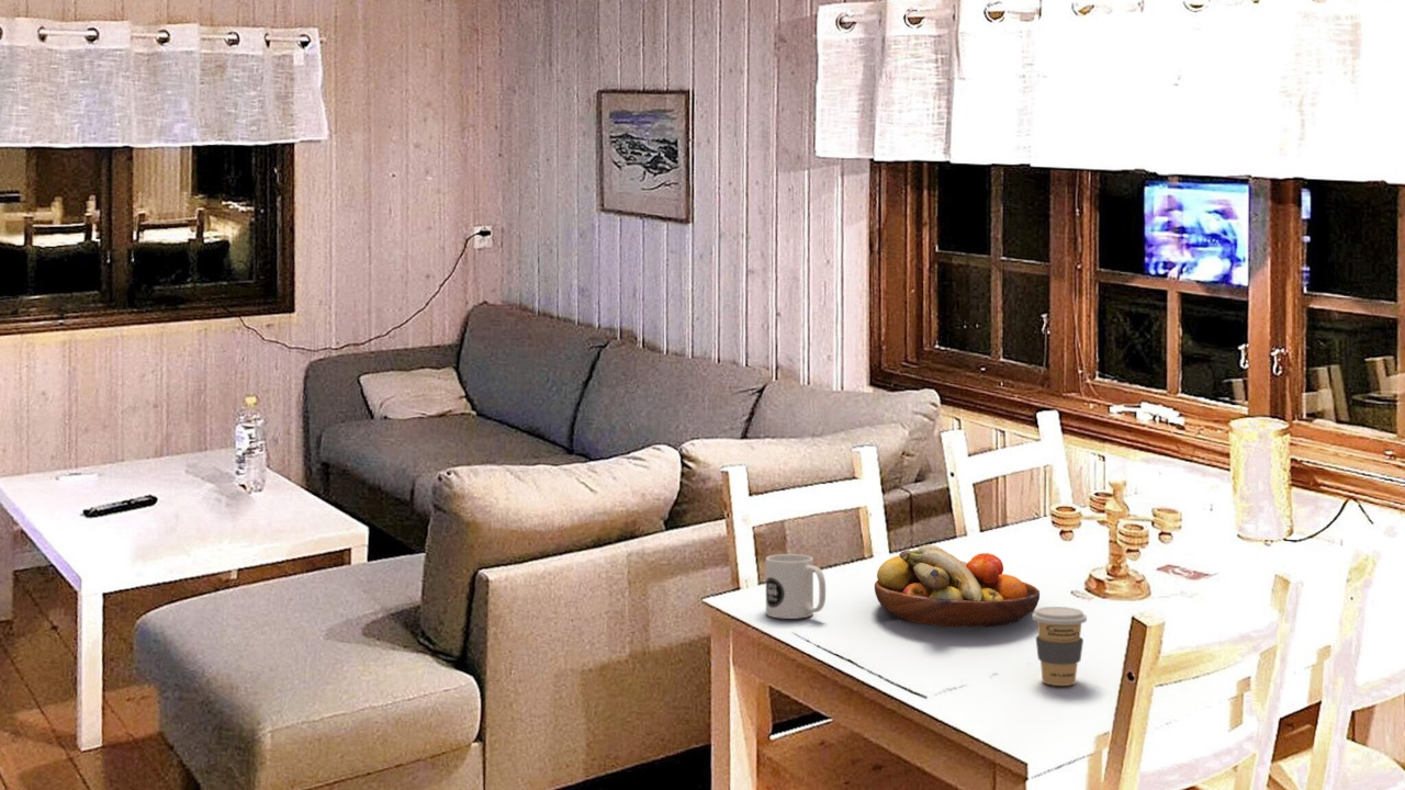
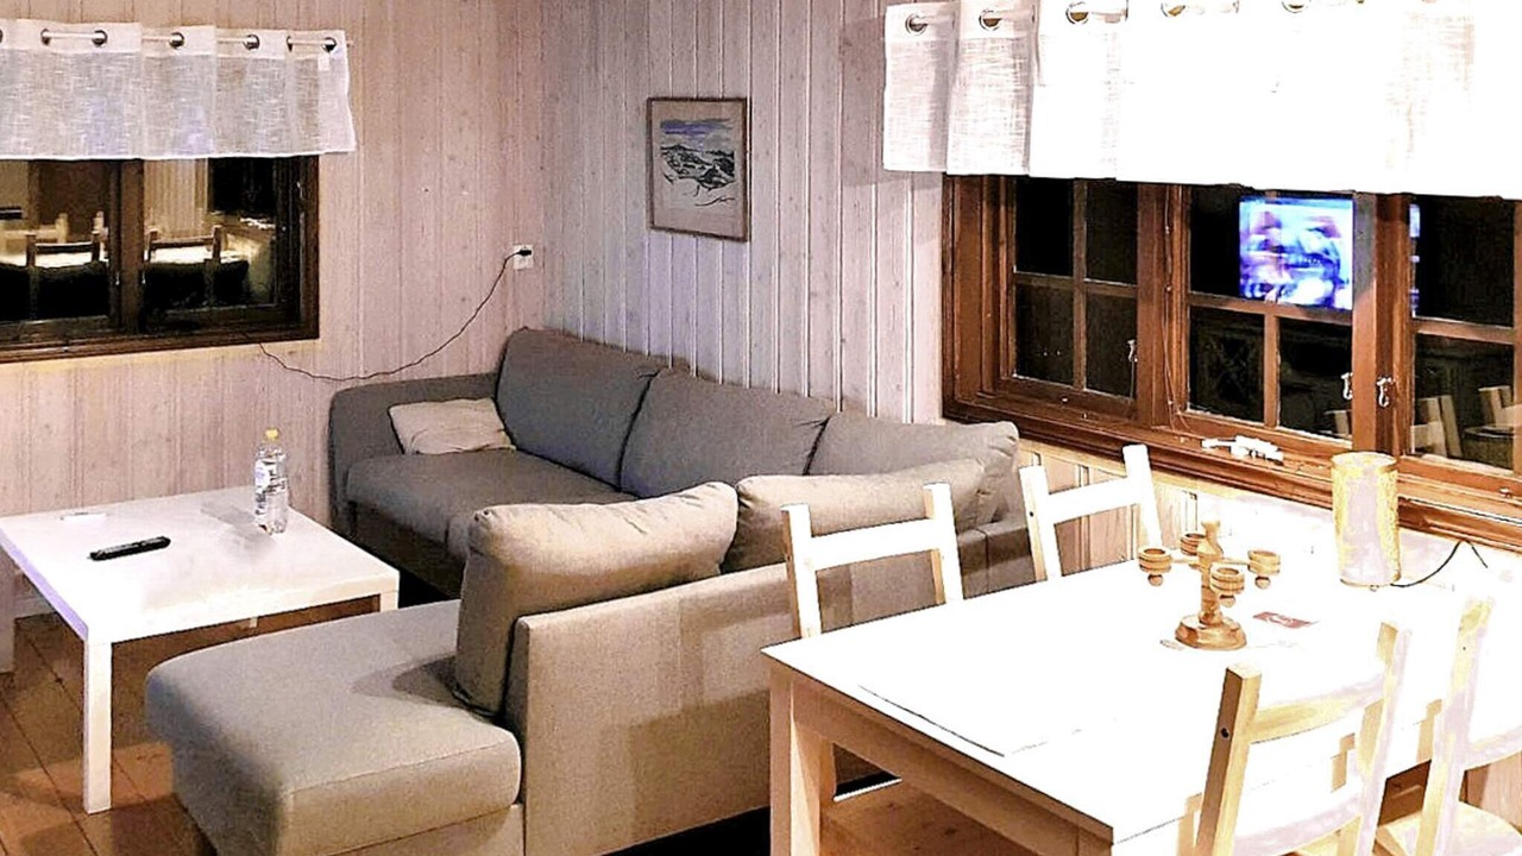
- coffee cup (1058, 646)
- mug (797, 587)
- fruit bowl (956, 580)
